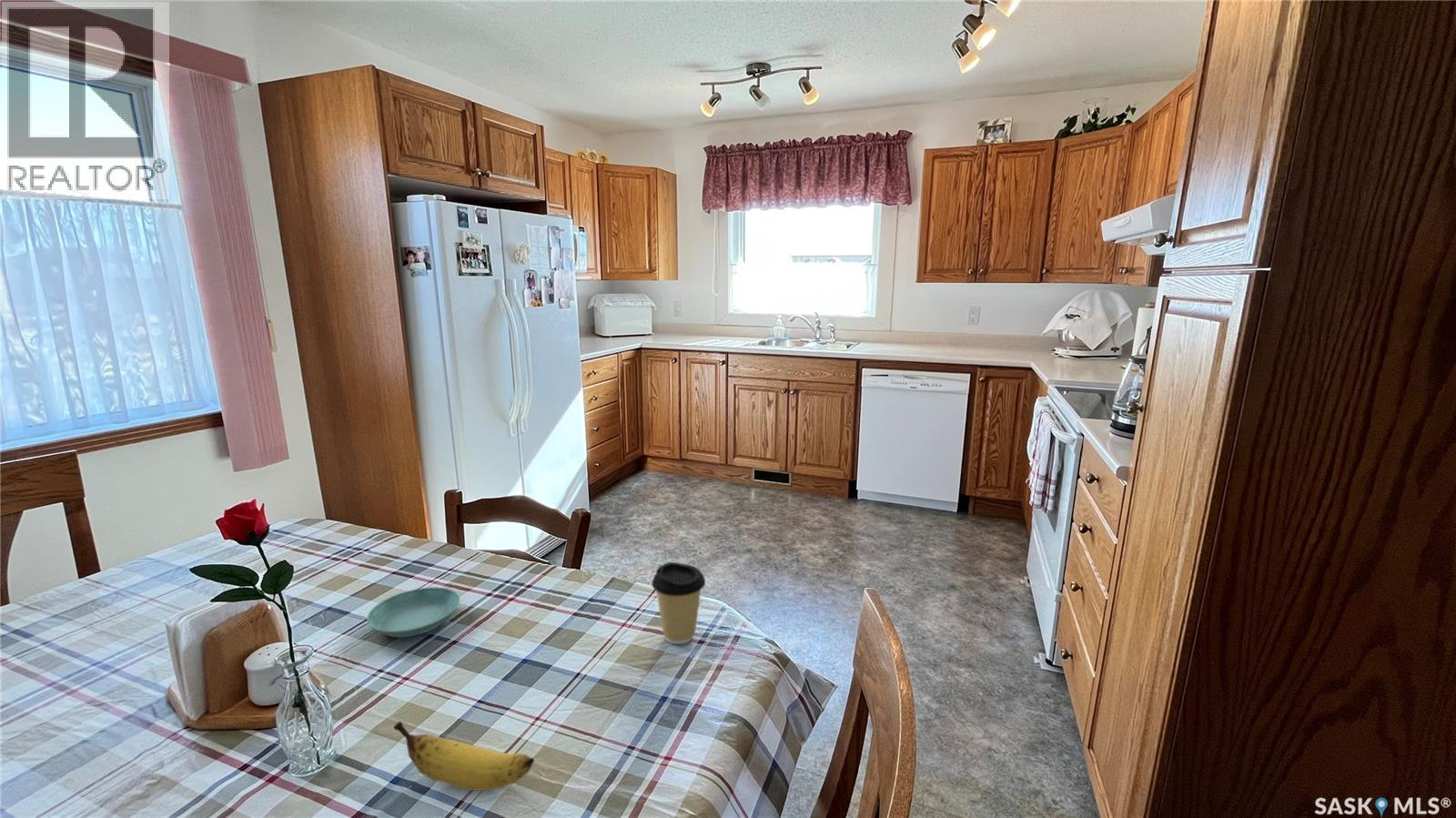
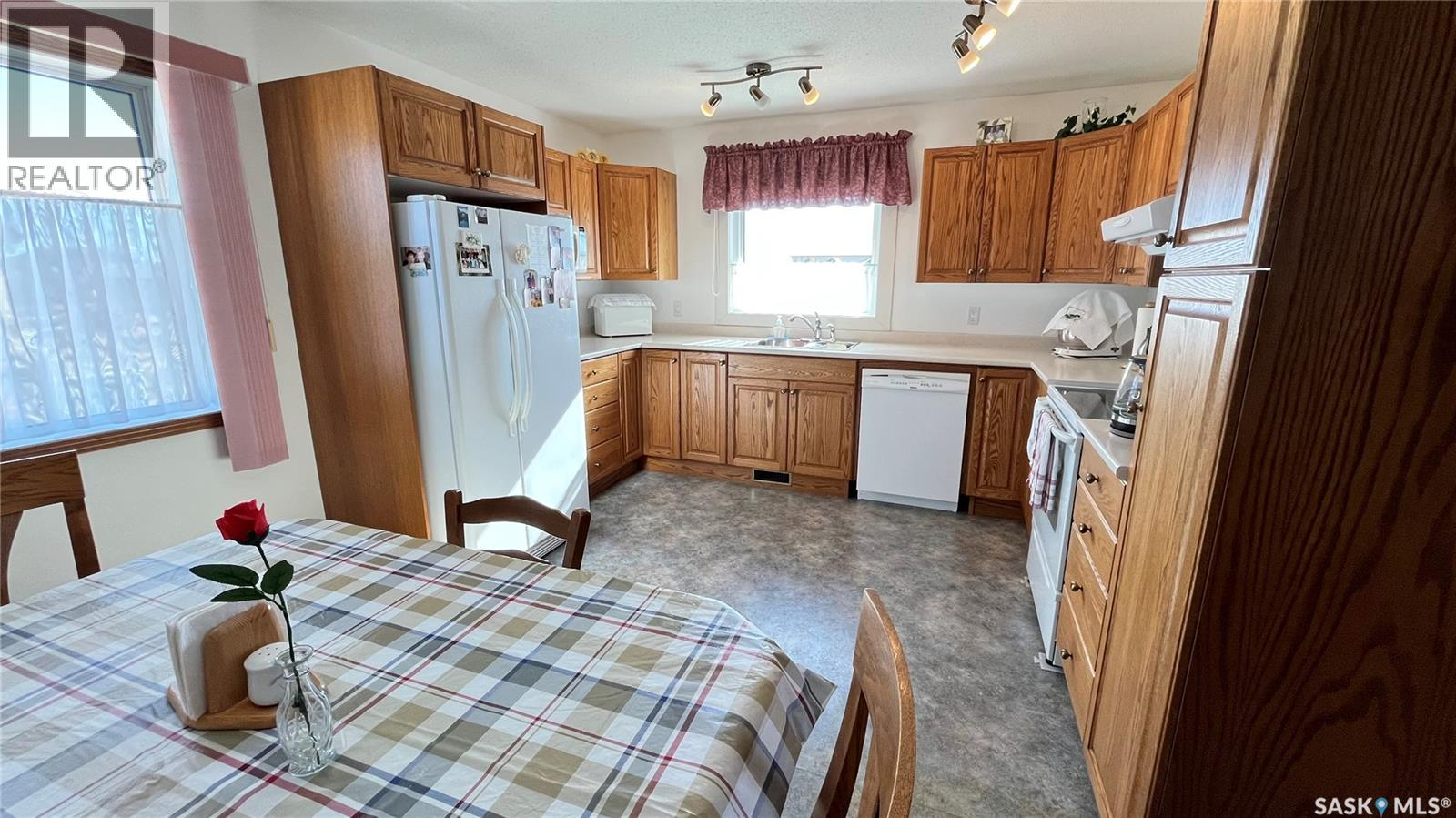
- coffee cup (679, 603)
- banana (464, 757)
- saucer (415, 613)
